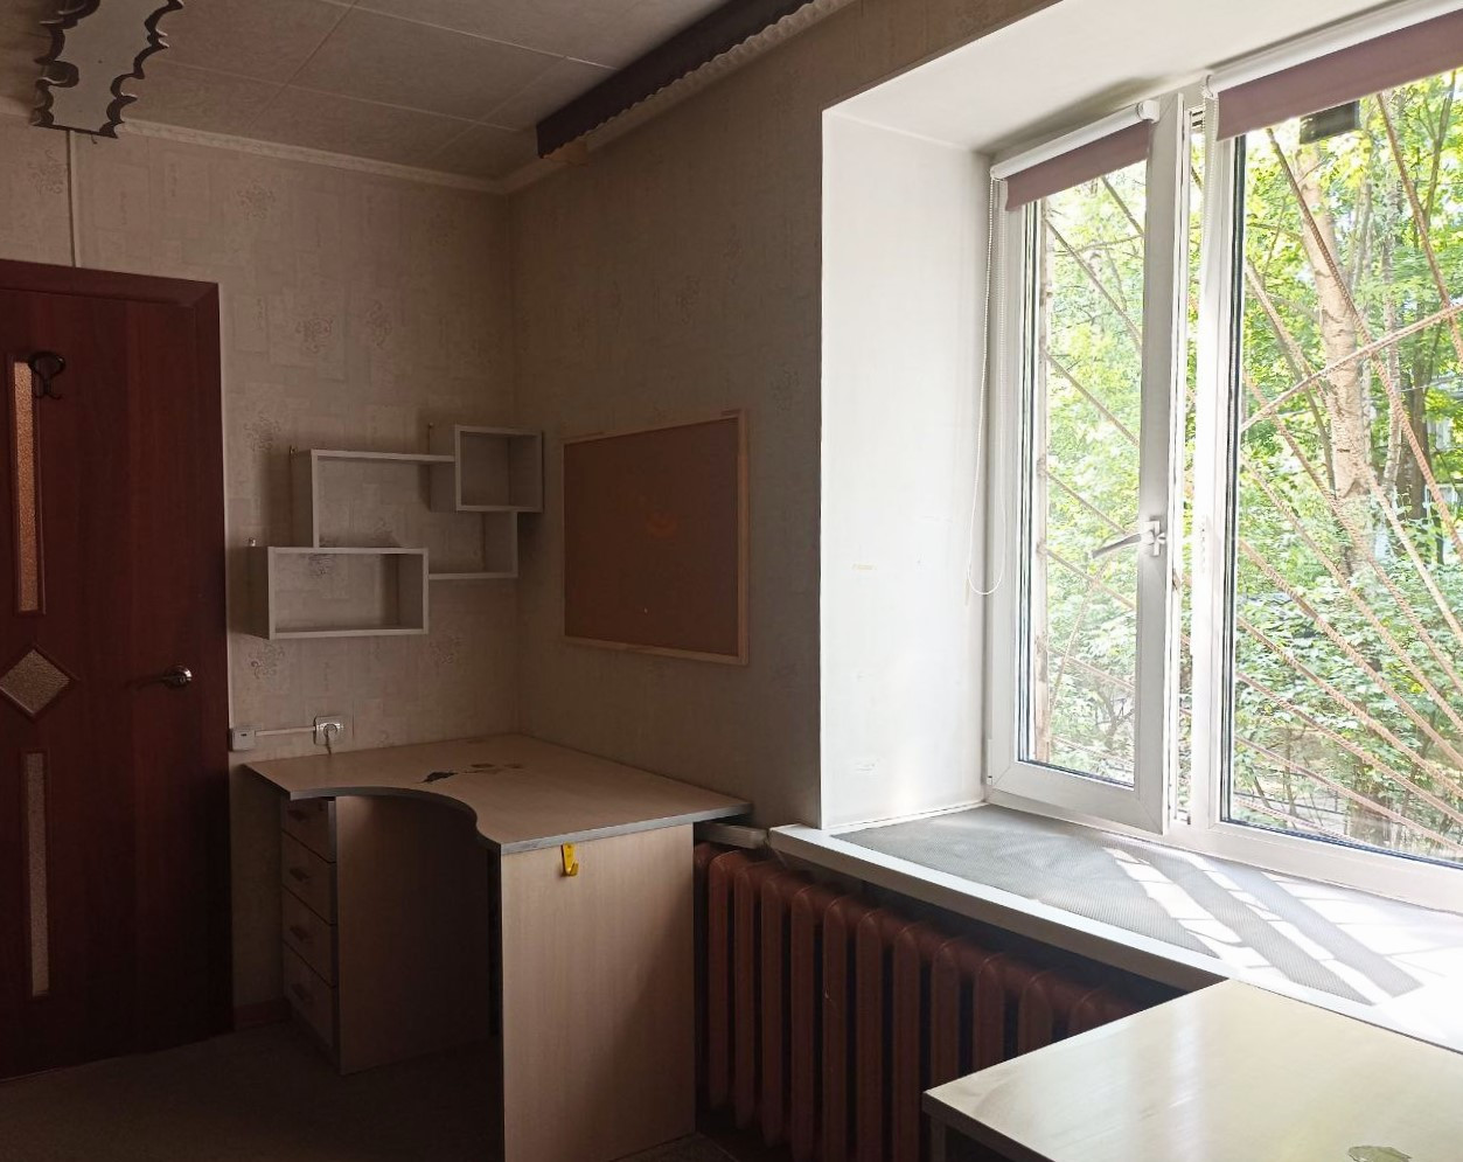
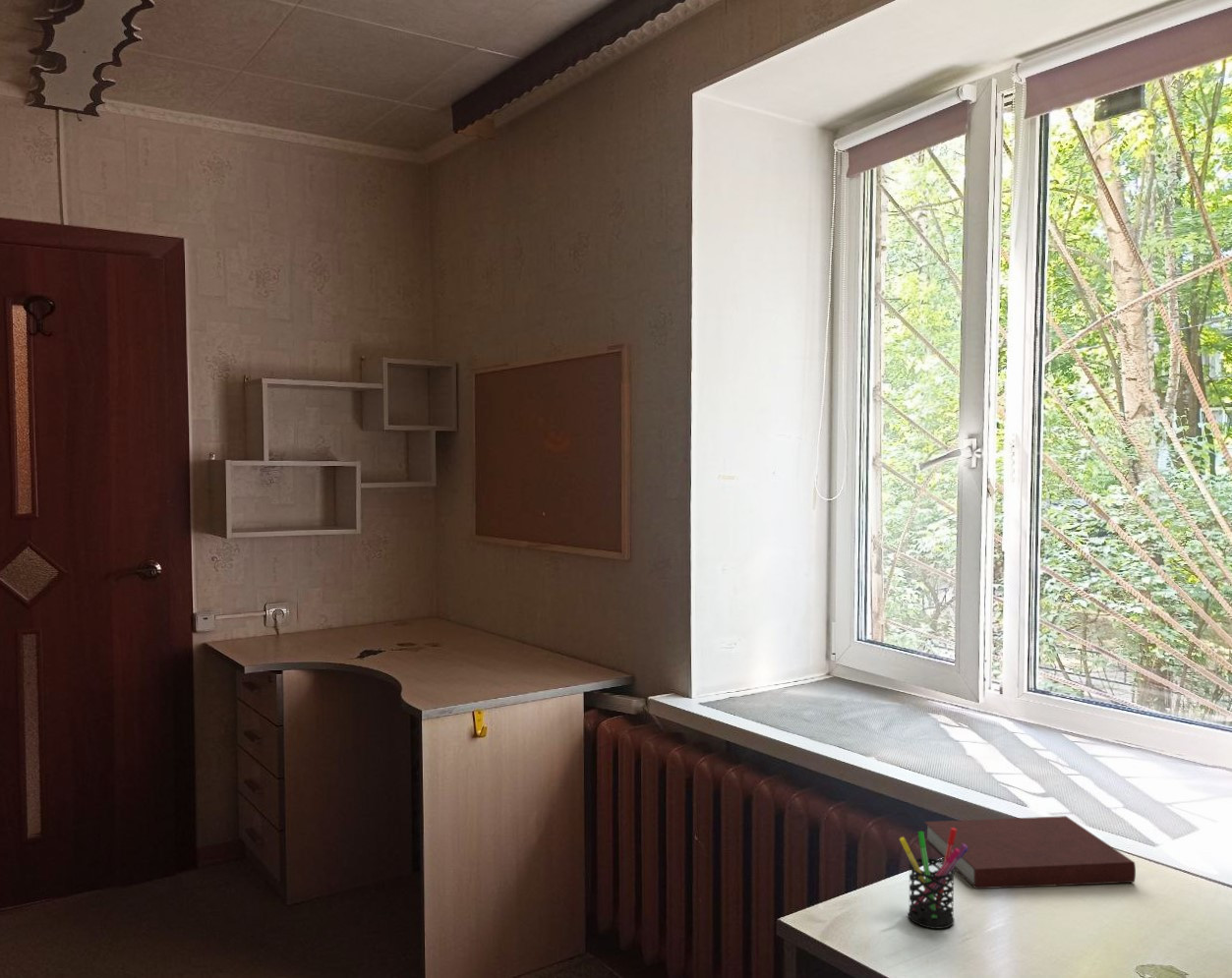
+ notebook (1024, 850)
+ pen holder (931, 872)
